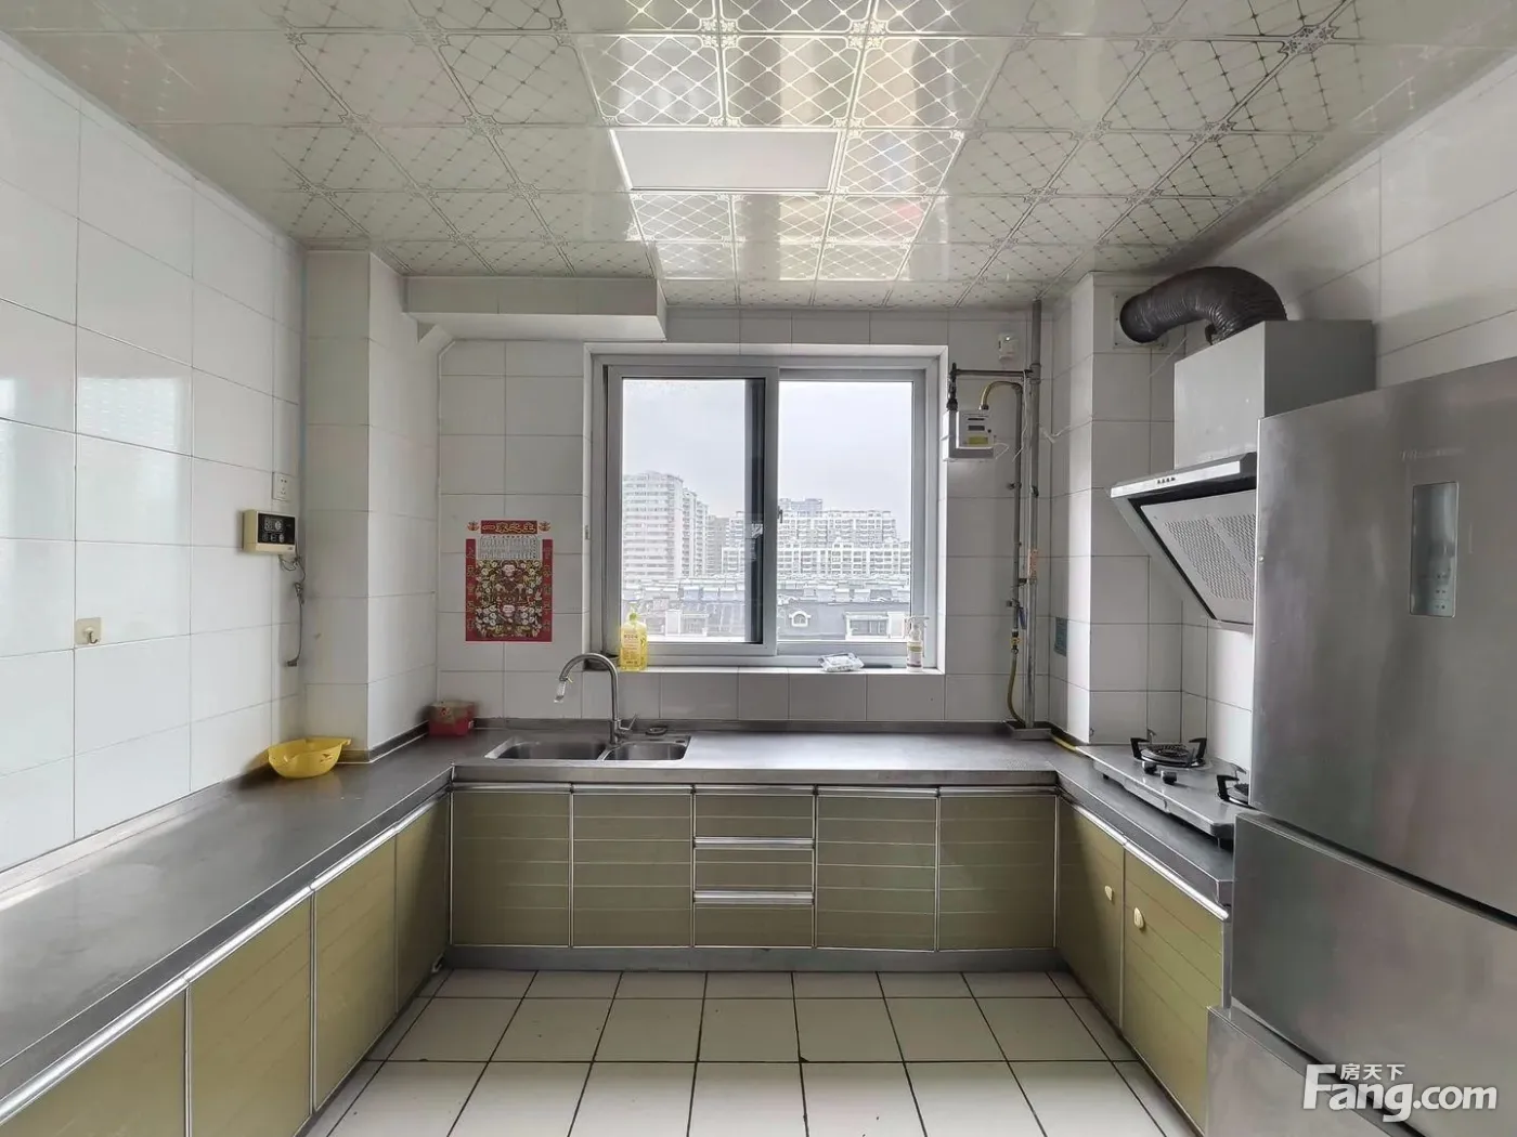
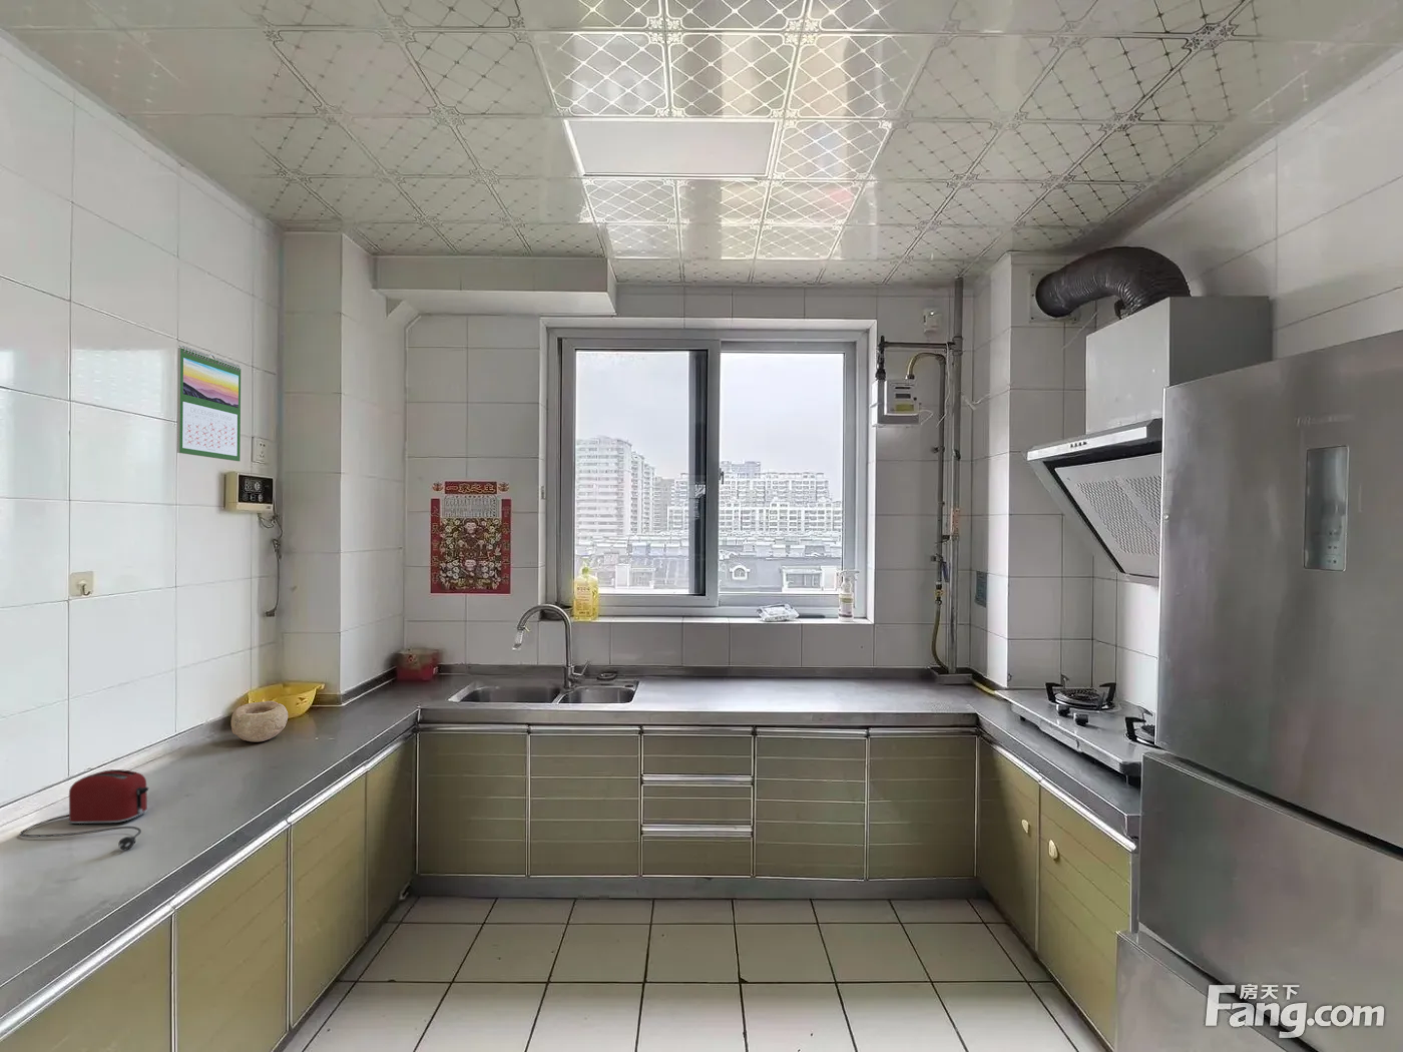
+ bowl (259, 723)
+ calendar (210, 404)
+ toaster (97, 806)
